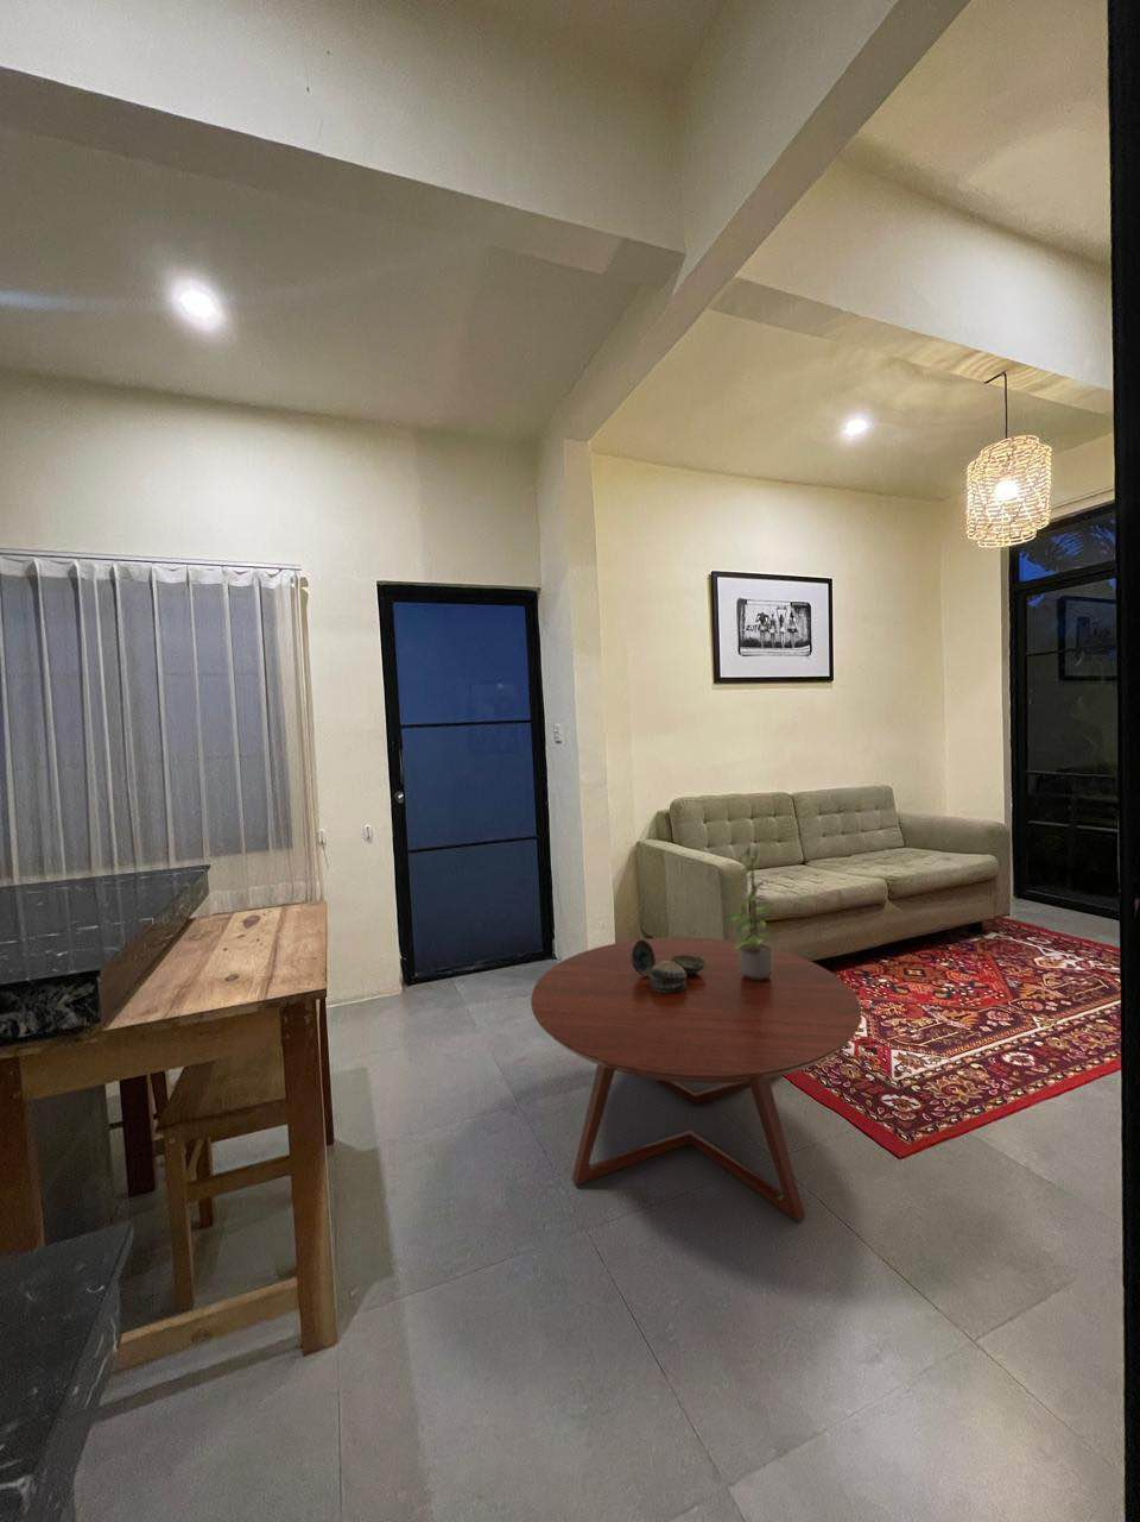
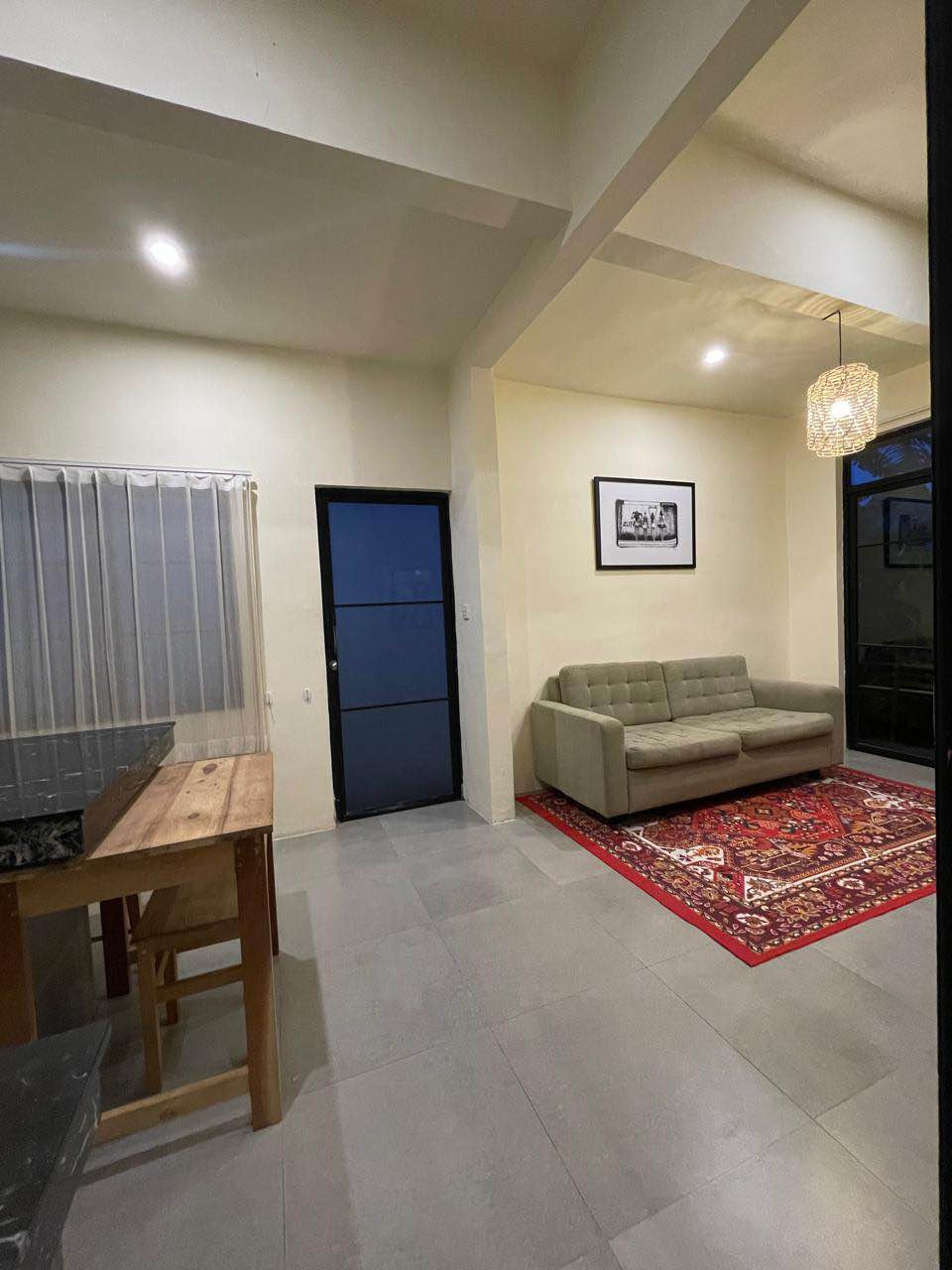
- decorative bowl (667, 961)
- coffee table (690, 1055)
- potted plant (752, 911)
